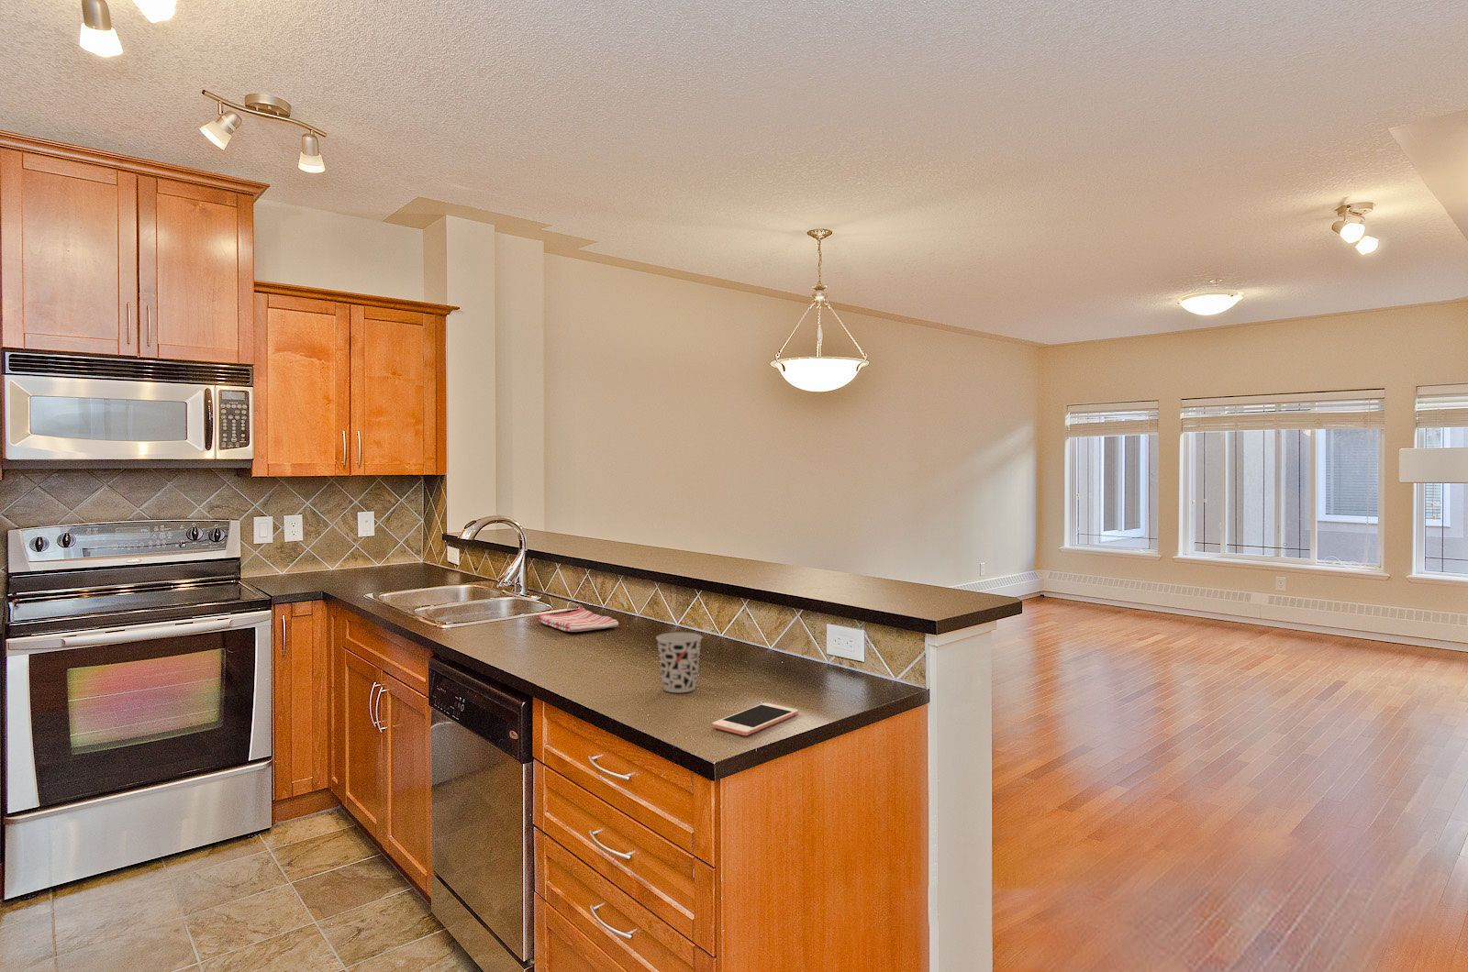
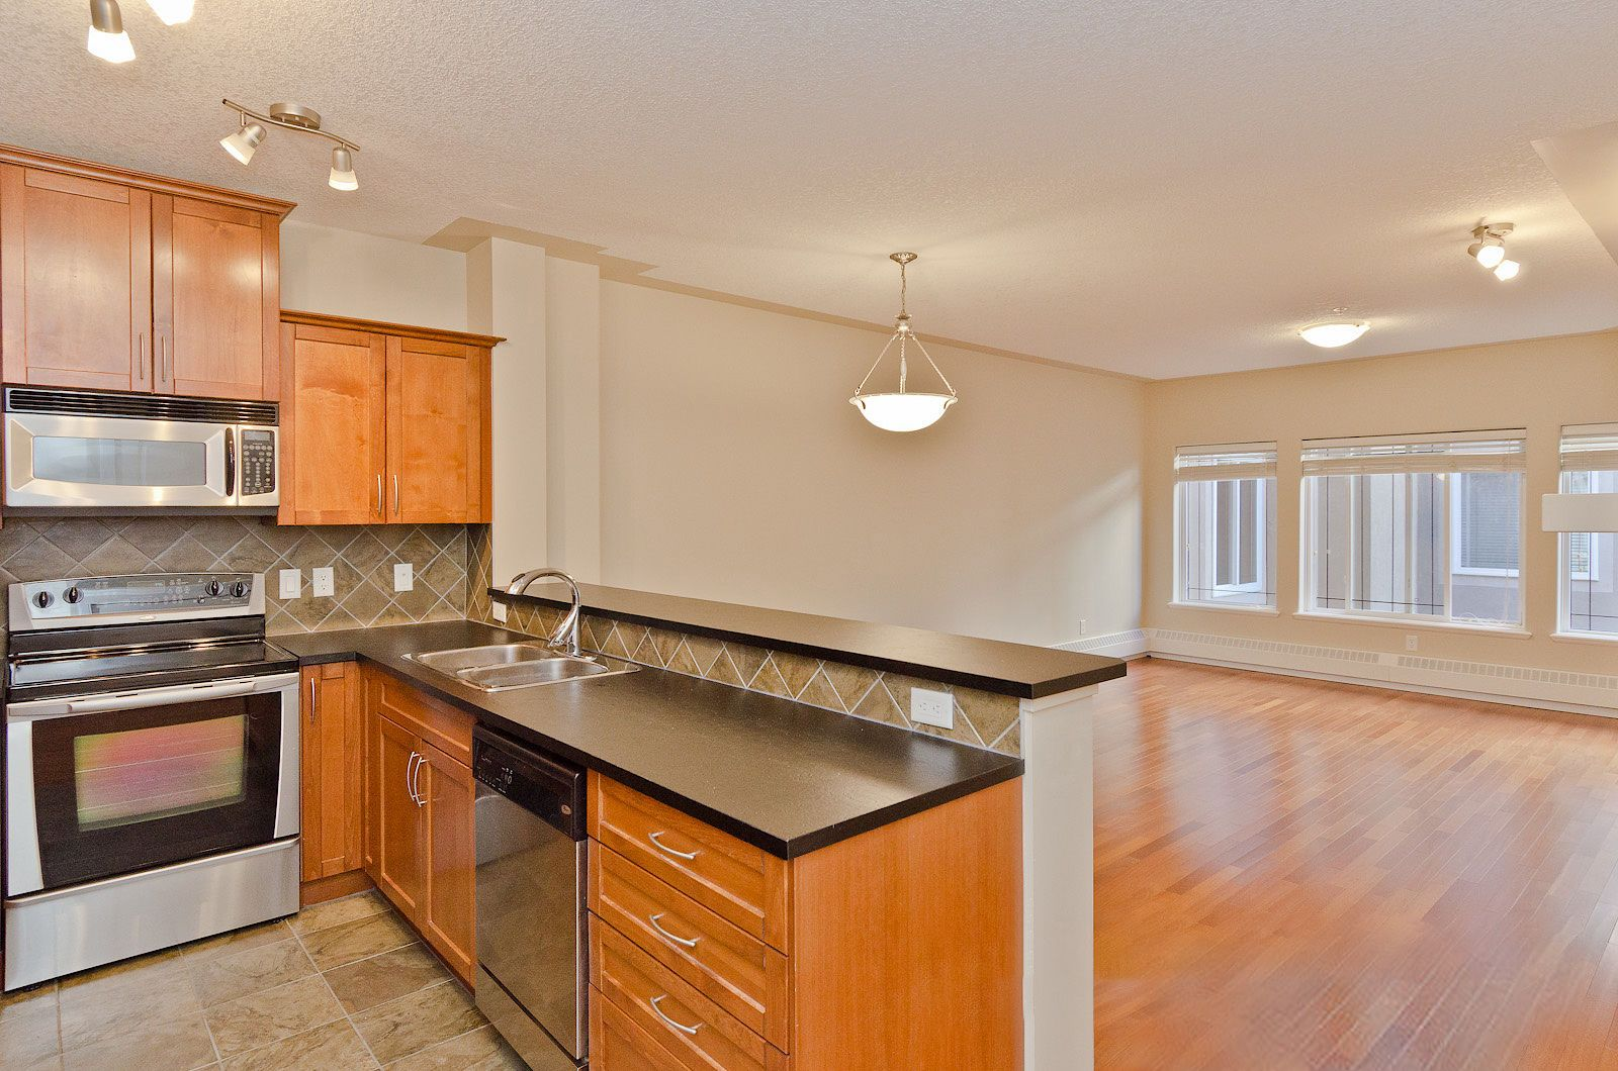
- dish towel (577, 619)
- cell phone (756, 718)
- cup (679, 662)
